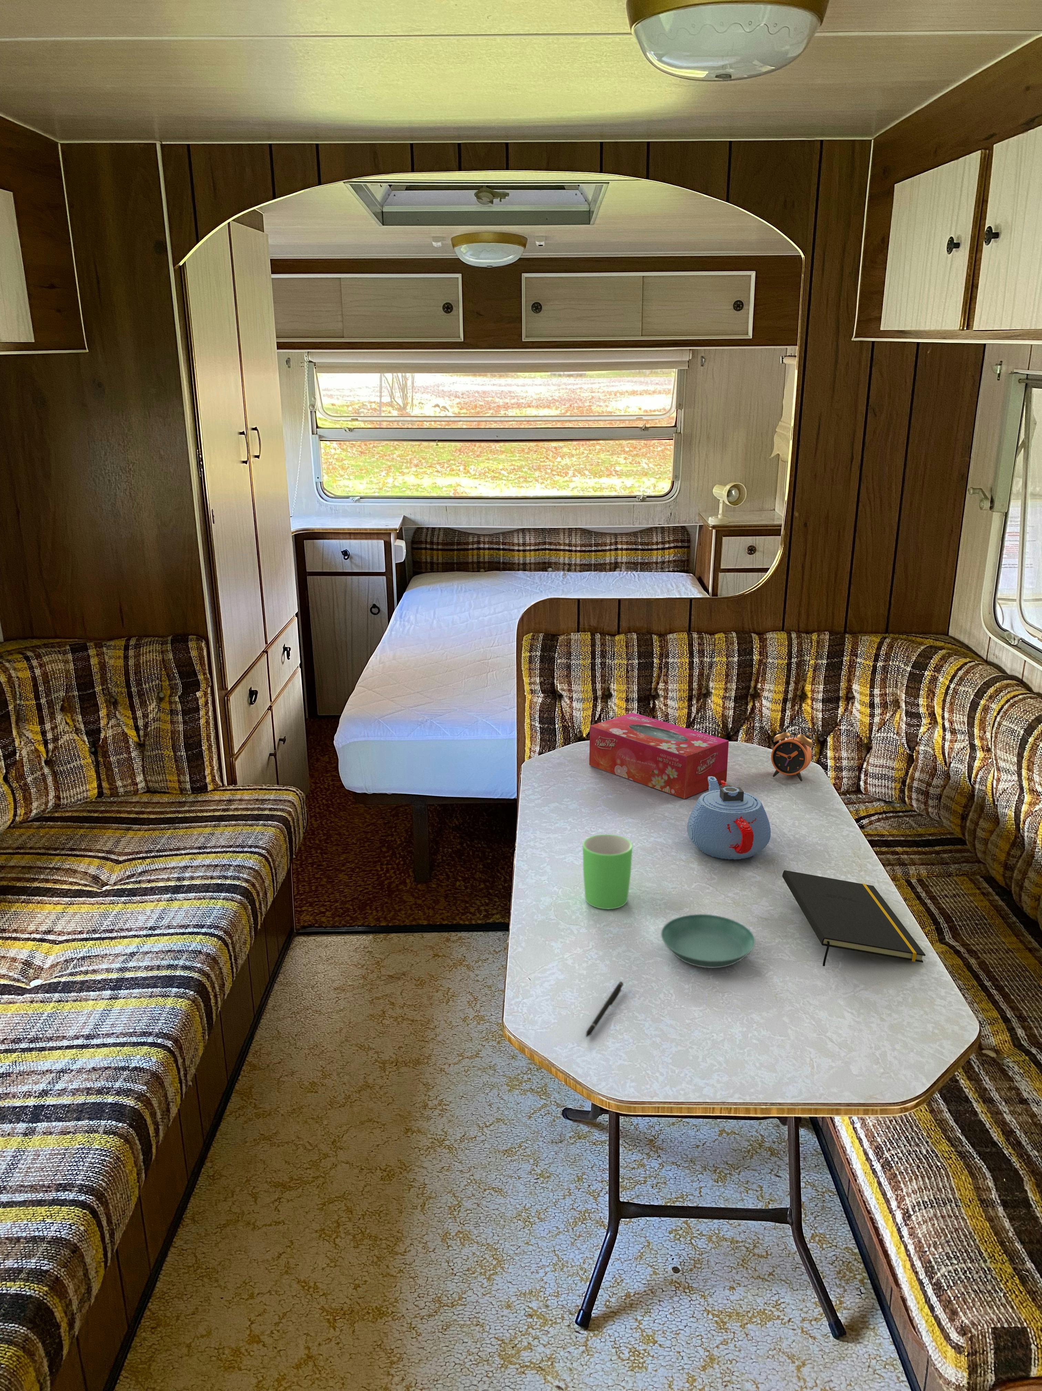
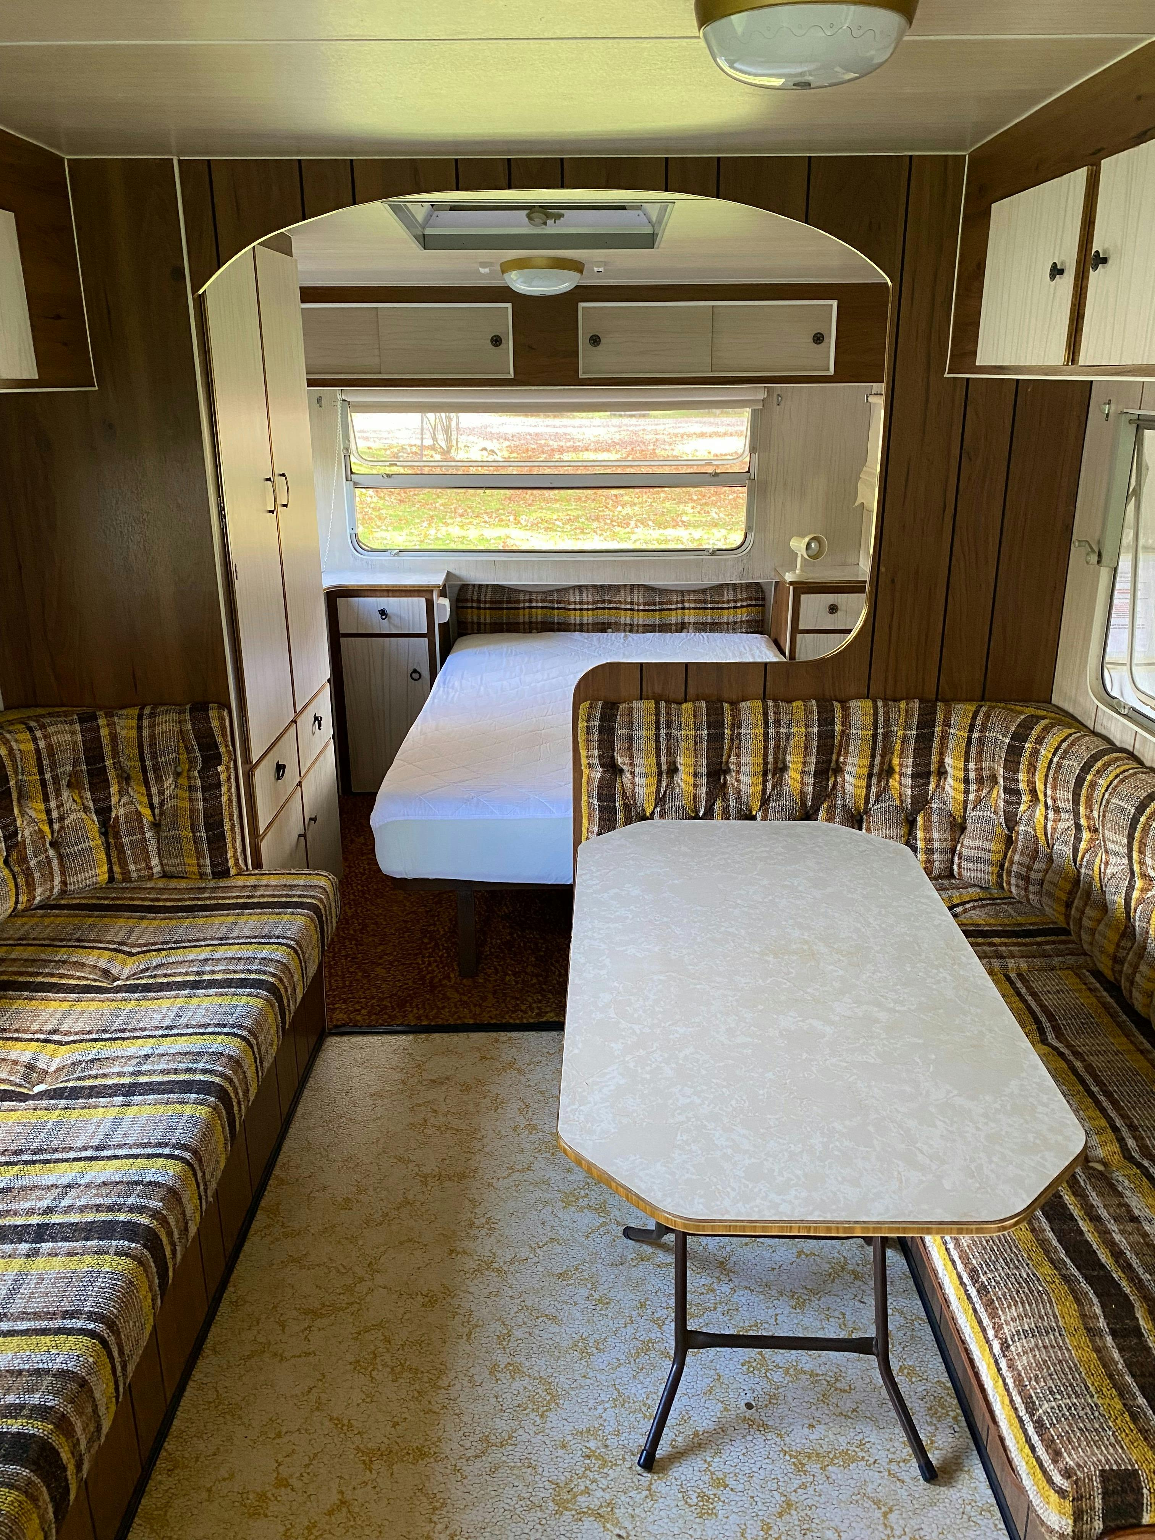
- alarm clock (791, 750)
- saucer (707, 943)
- mug (605, 867)
- notepad (849, 913)
- teapot (728, 817)
- pen (604, 1010)
- tissue box (657, 754)
